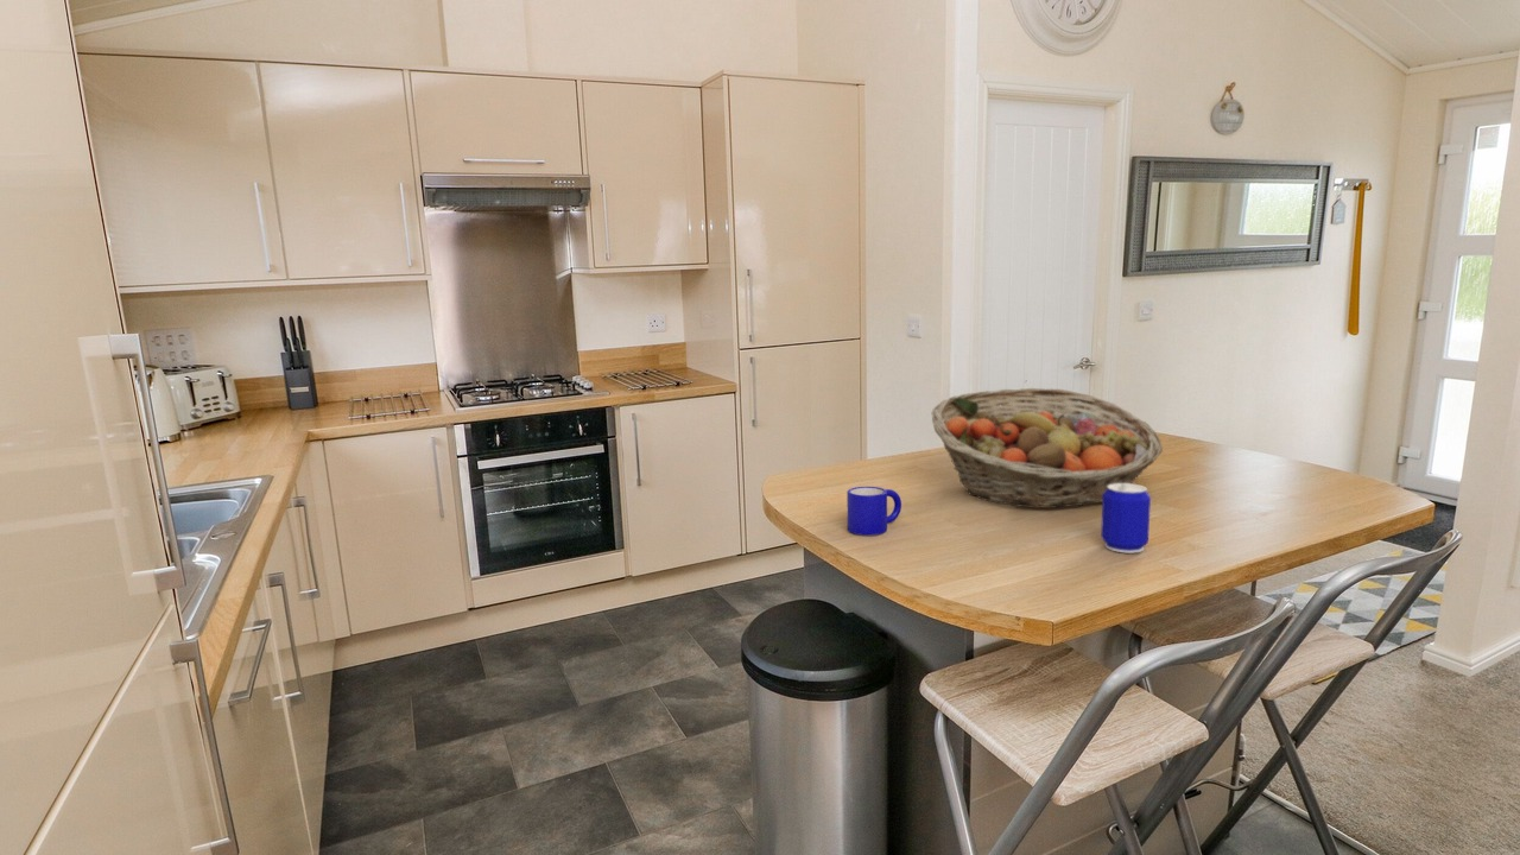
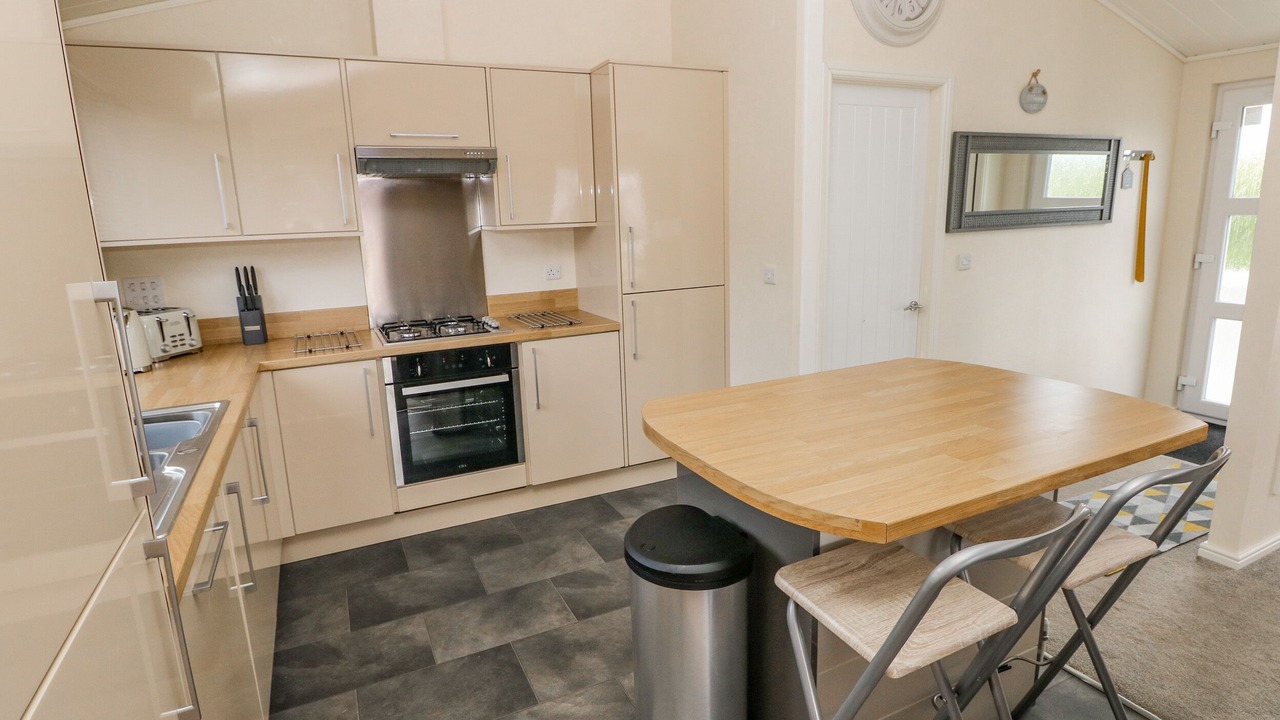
- beer can (1125, 515)
- fruit basket (1041, 444)
- mug (875, 508)
